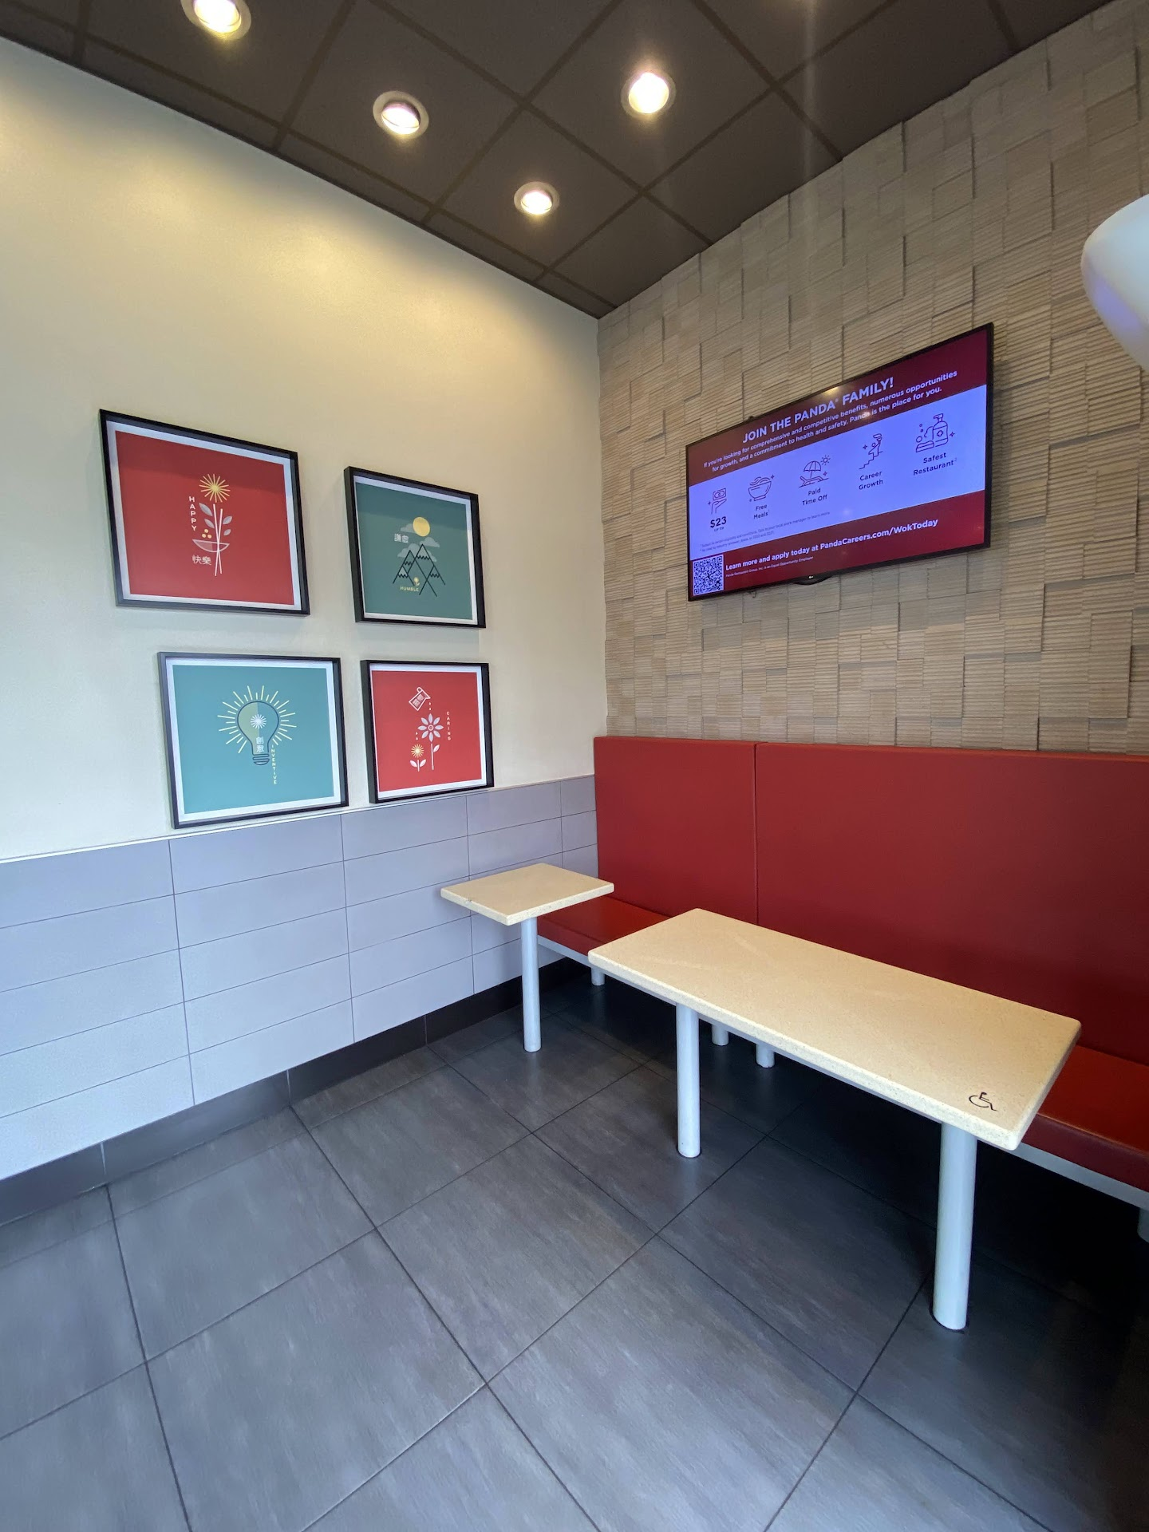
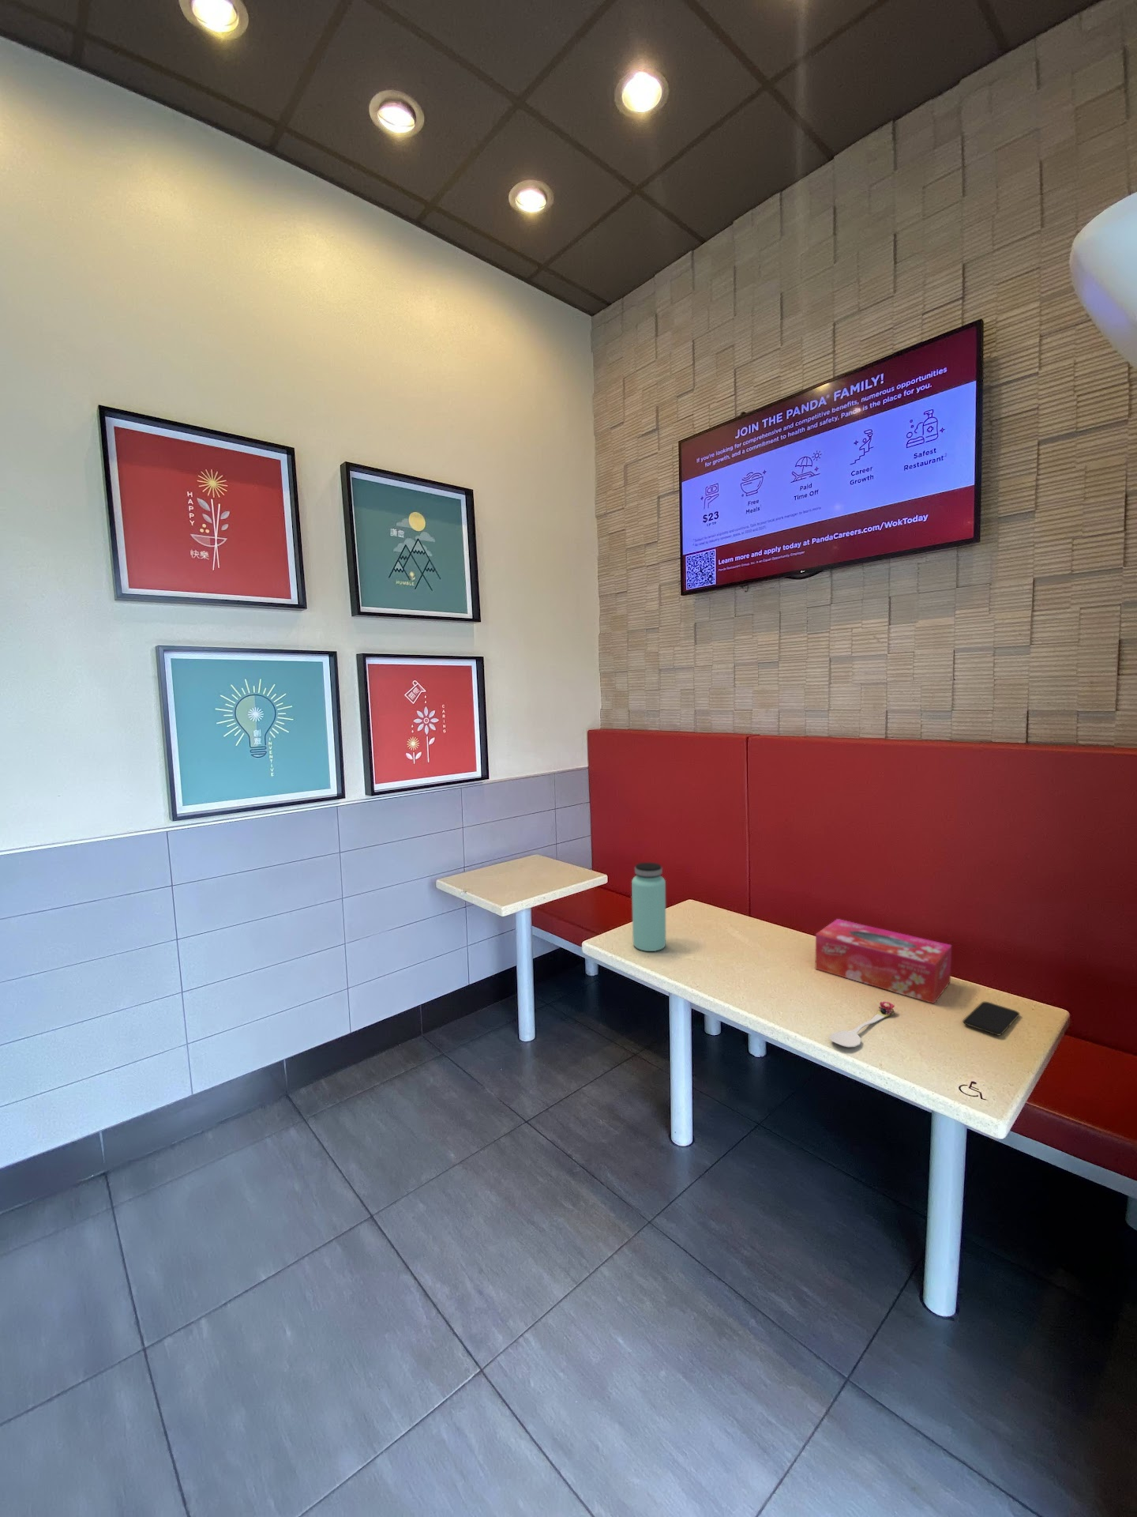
+ smartphone (991, 1018)
+ spoon (863, 1024)
+ tissue box (881, 957)
+ bottle (649, 905)
